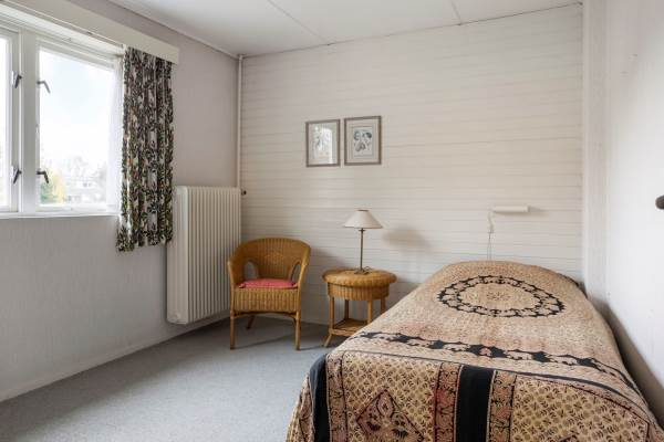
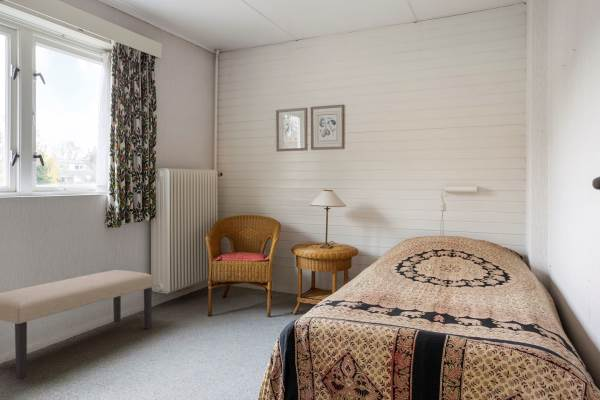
+ bench (77, 307)
